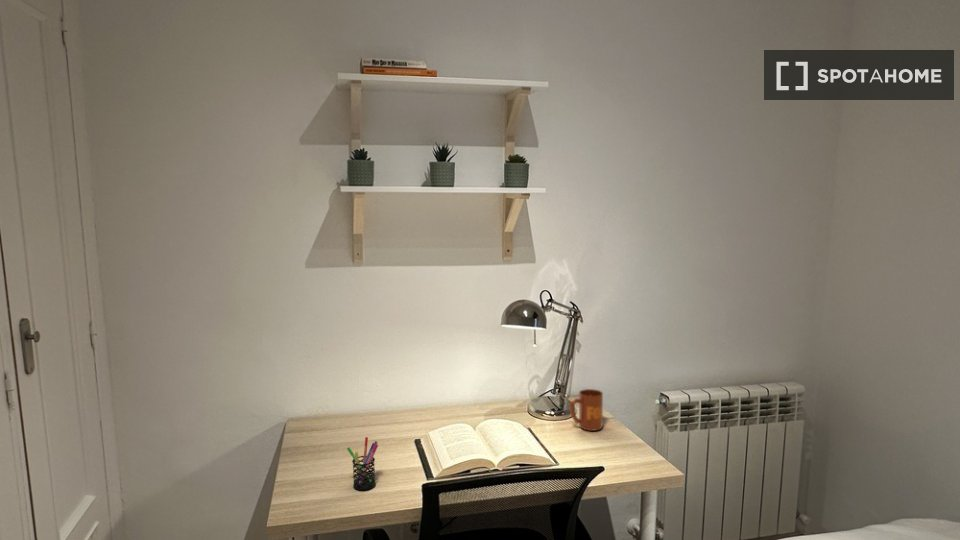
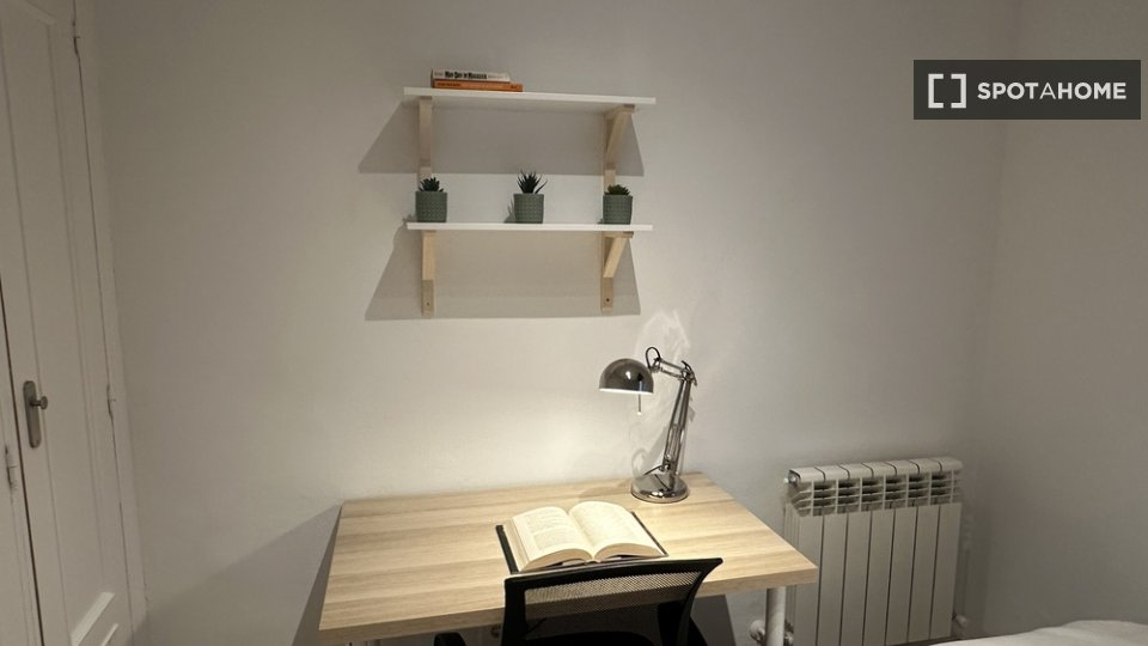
- mug (585, 410)
- pen holder (361, 461)
